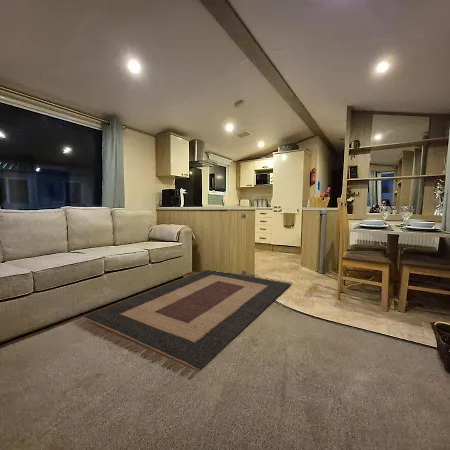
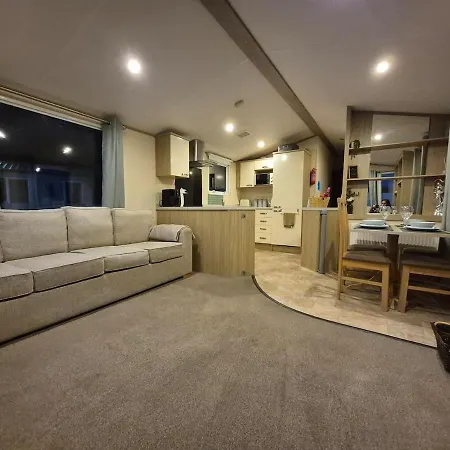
- rug (206, 297)
